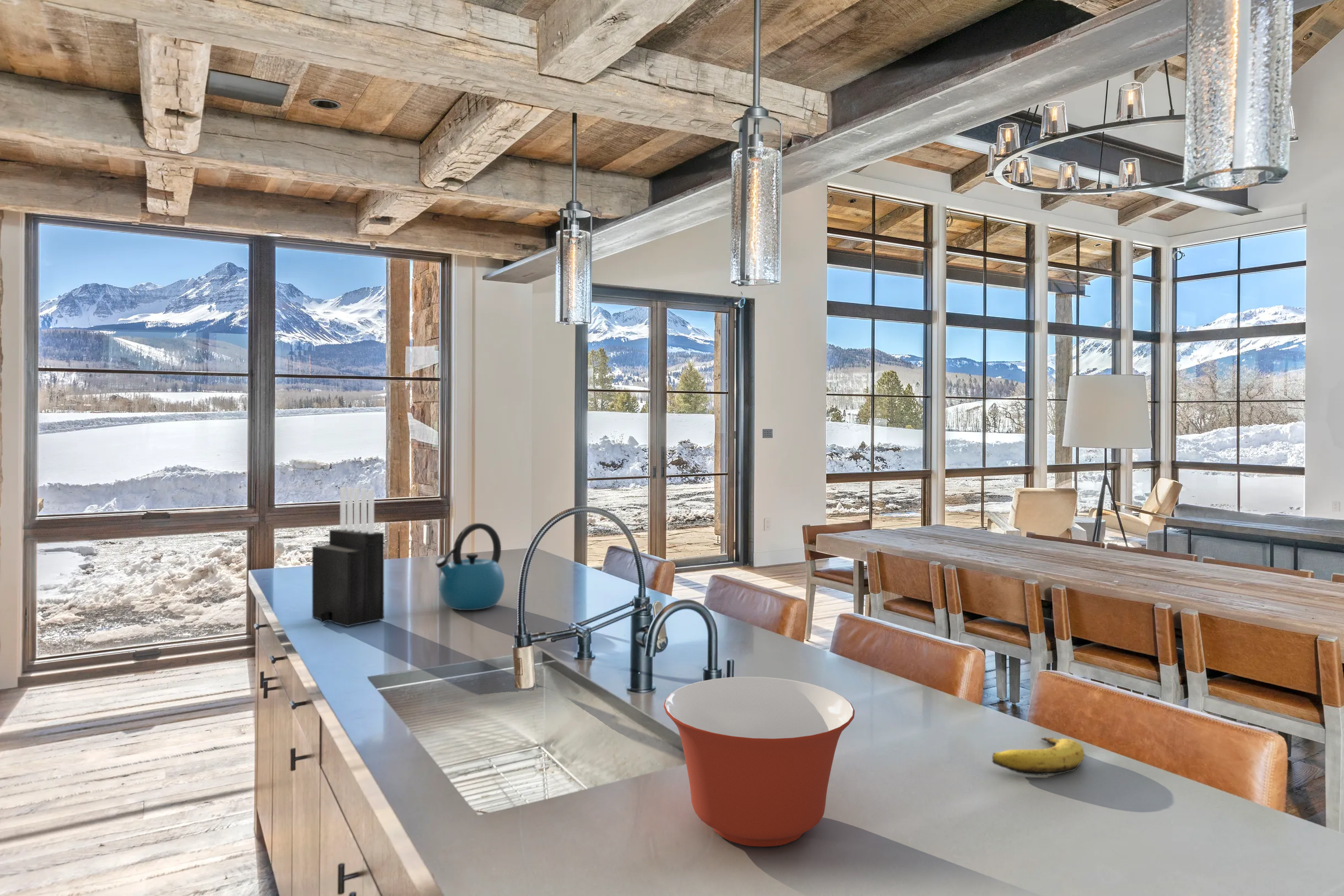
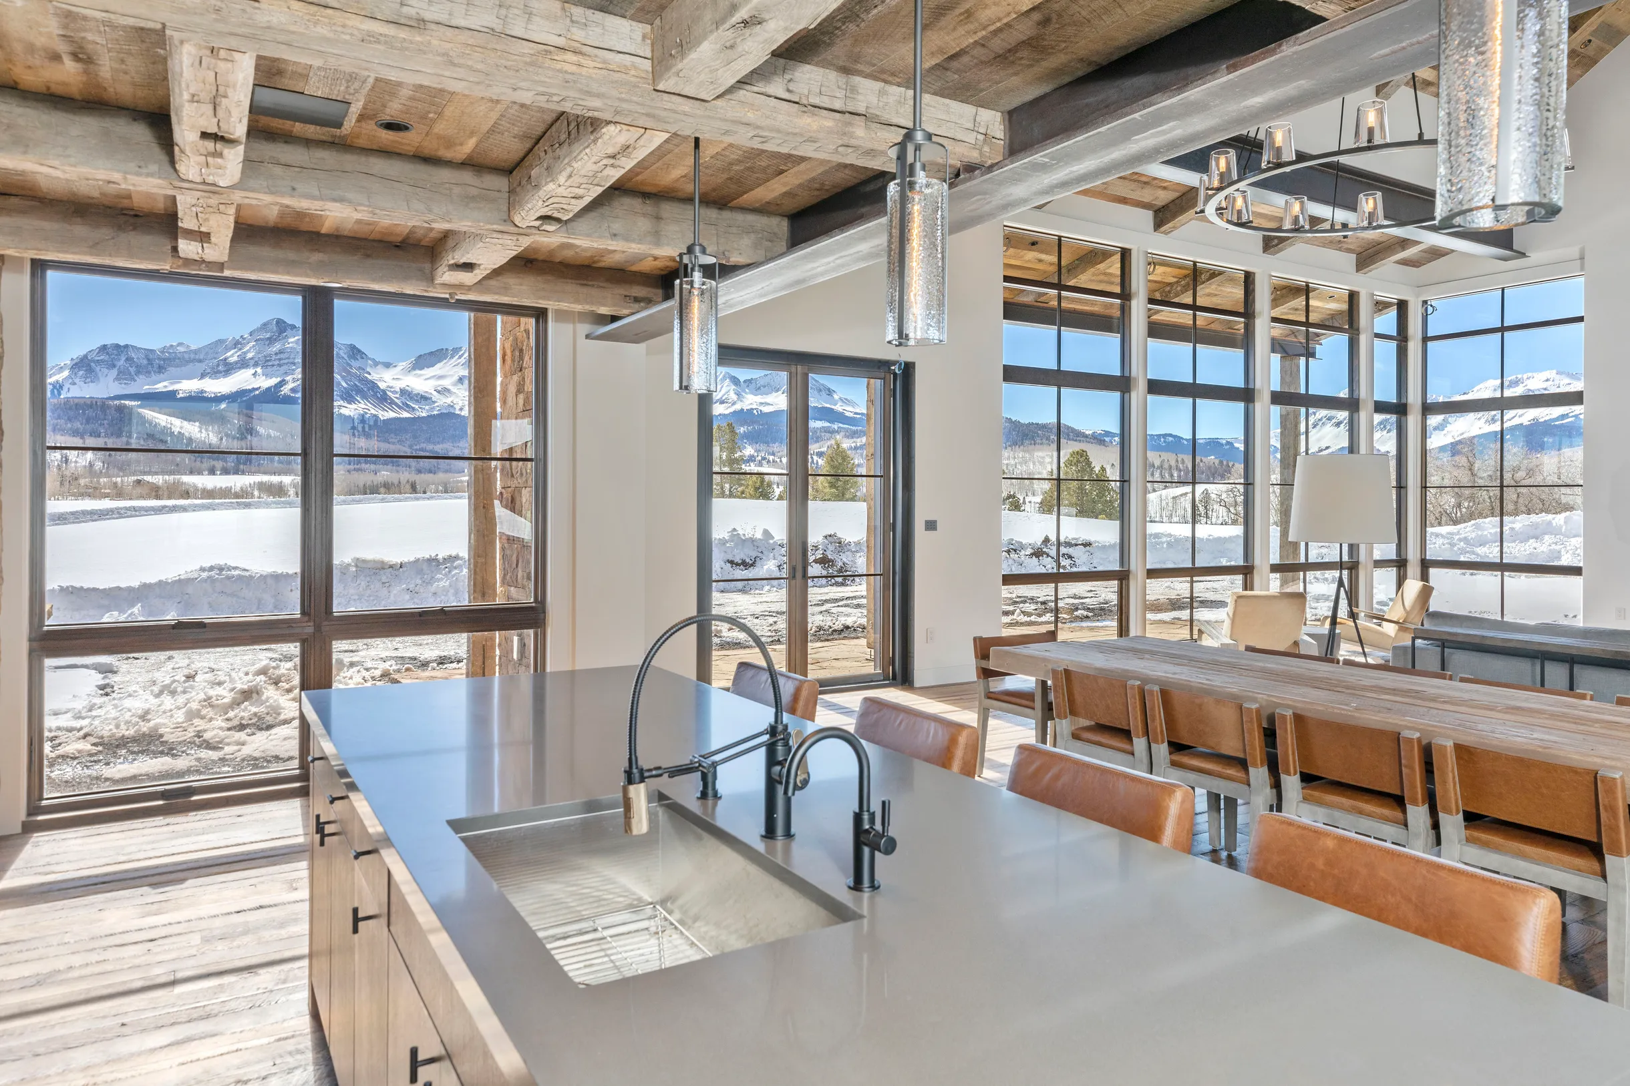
- kettle (469, 565)
- knife block (344, 554)
- banana (1045, 750)
- mixing bowl (757, 763)
